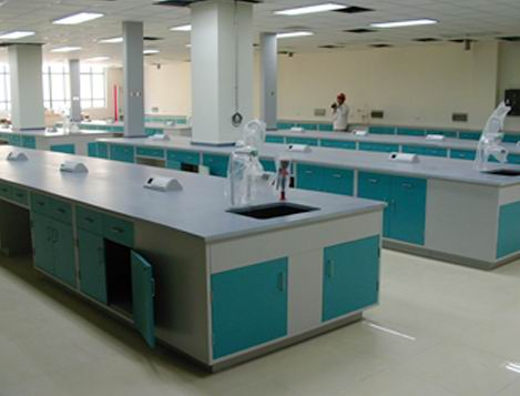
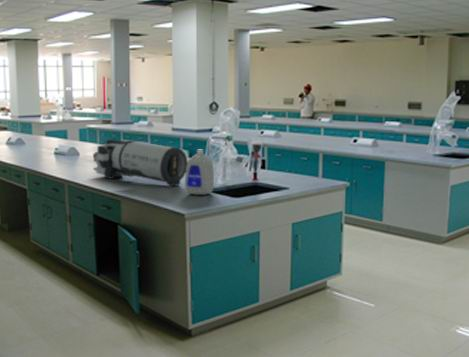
+ laboratory equipment (135, 160)
+ bottle (199, 171)
